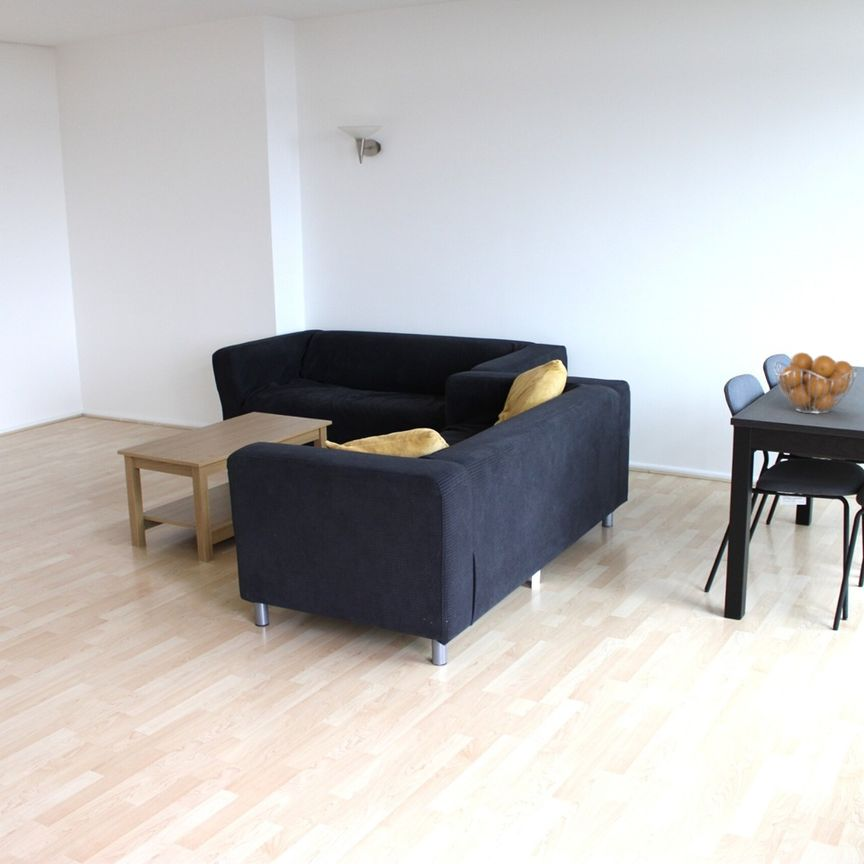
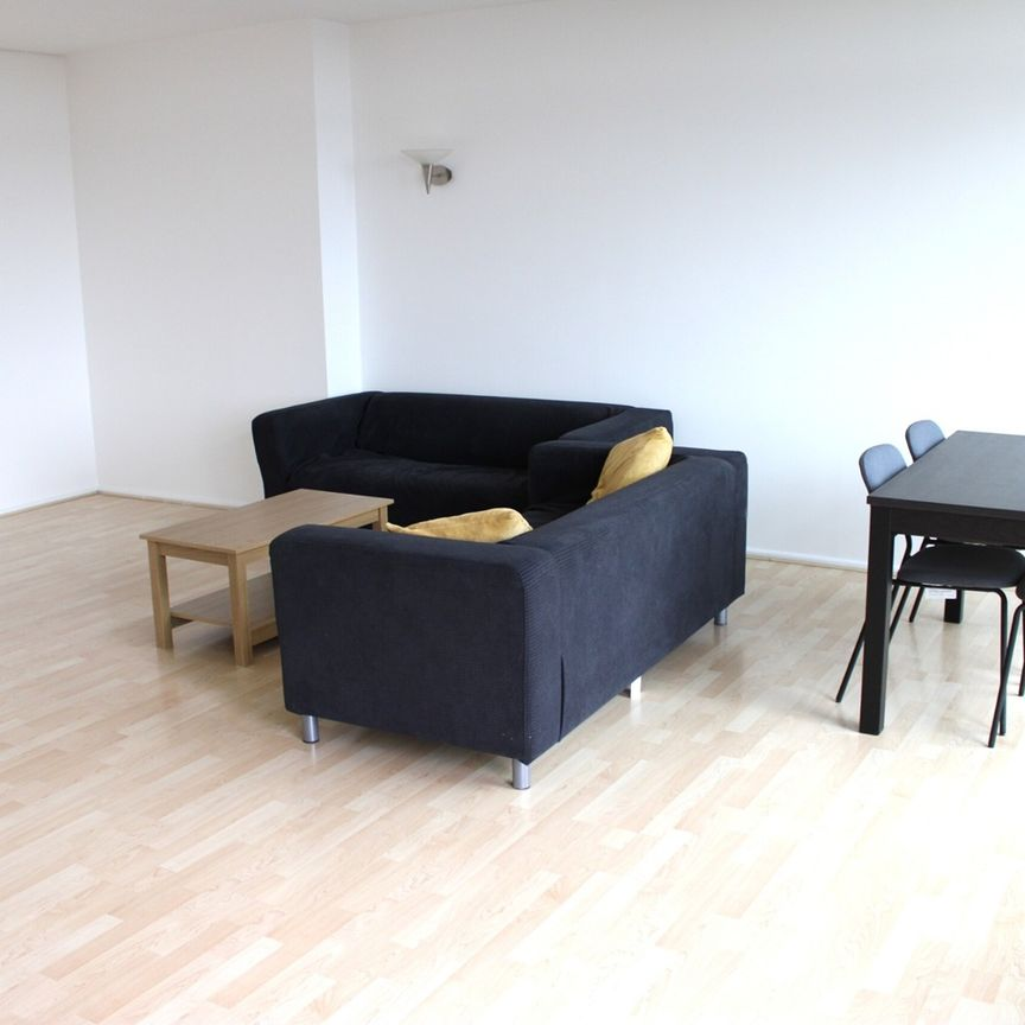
- fruit basket (814, 382)
